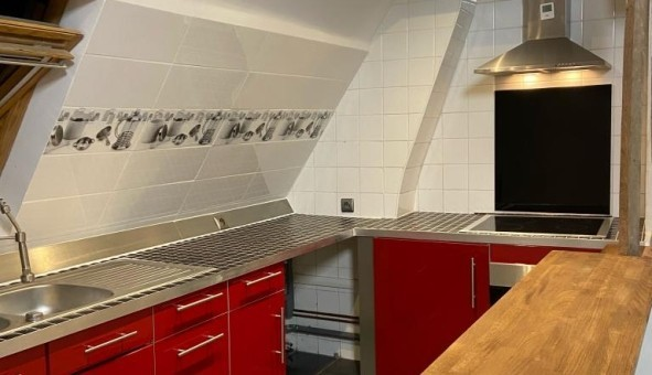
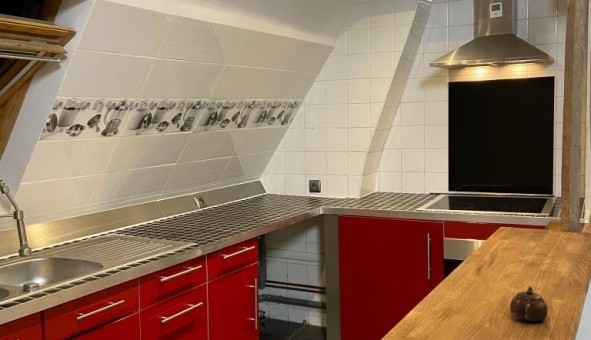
+ teapot (528, 302)
